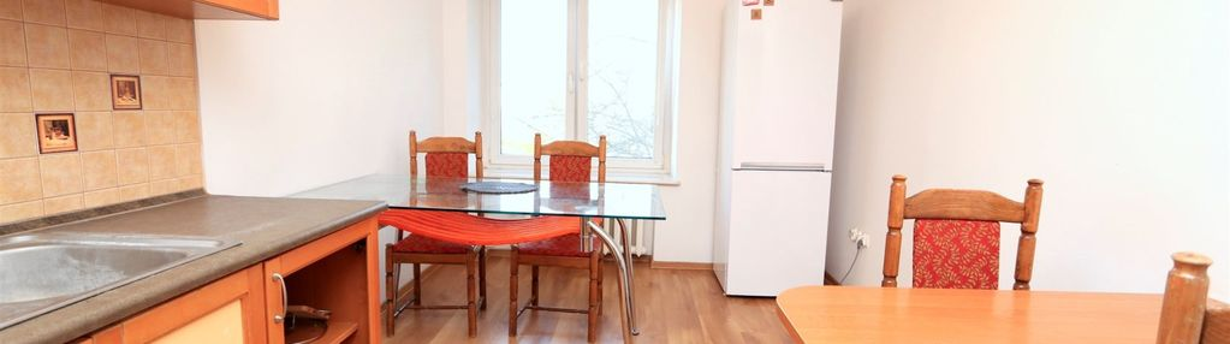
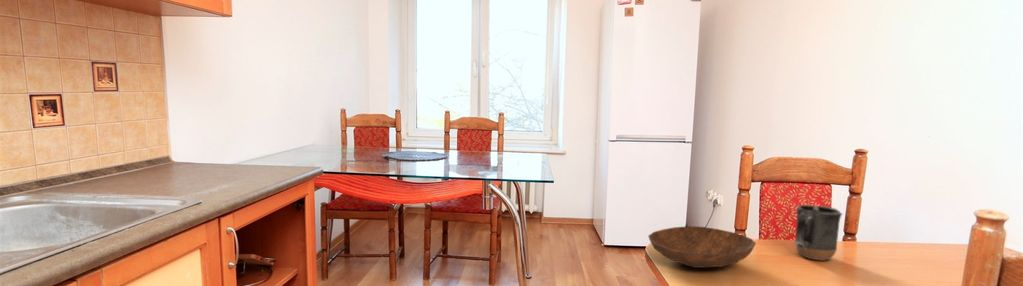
+ bowl (700, 250)
+ mug (811, 230)
